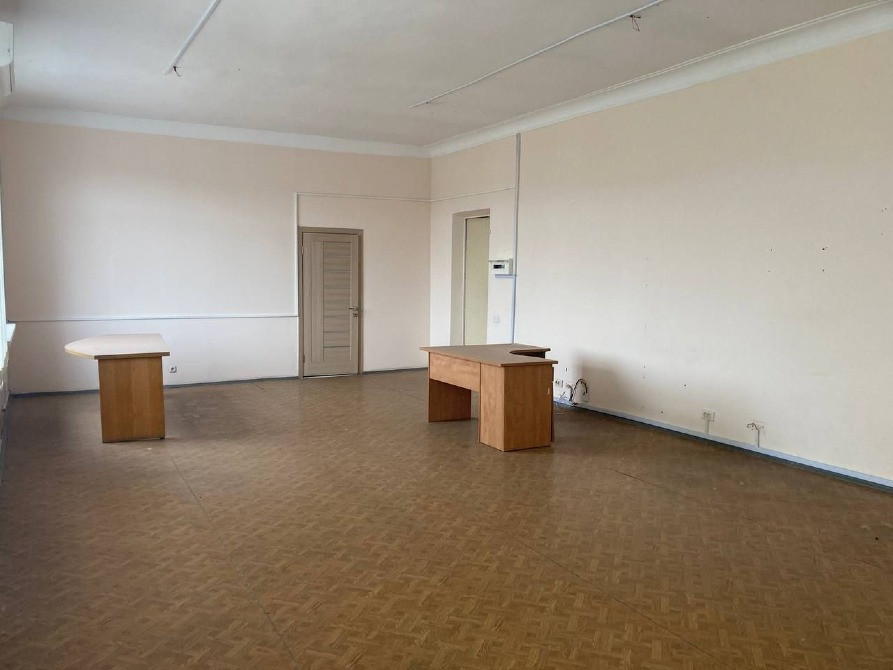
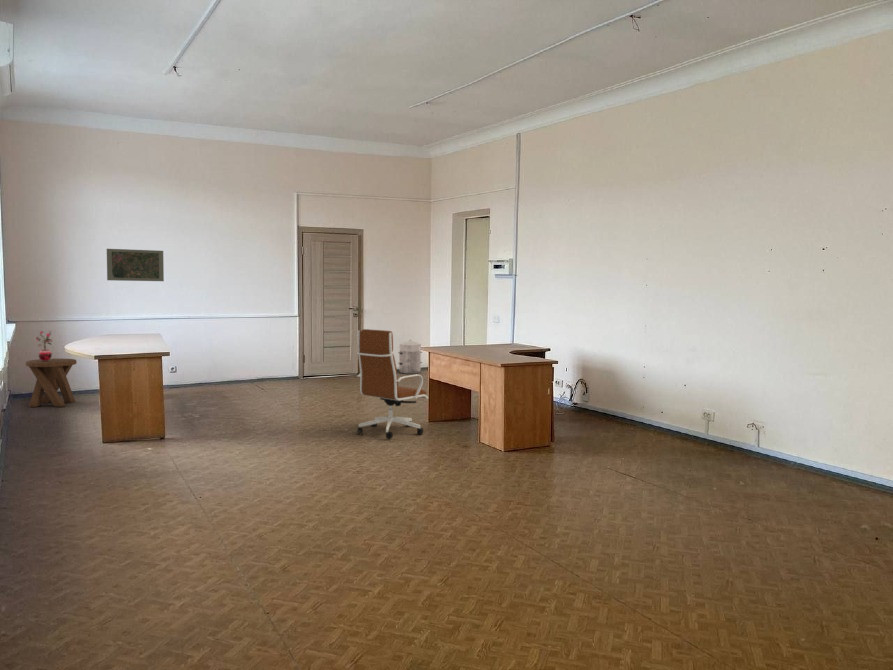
+ music stool (51, 382)
+ potted plant (44, 345)
+ waste bin (410, 356)
+ office chair (392, 380)
+ road map (135, 265)
